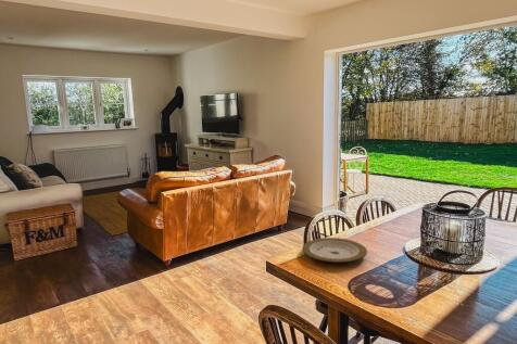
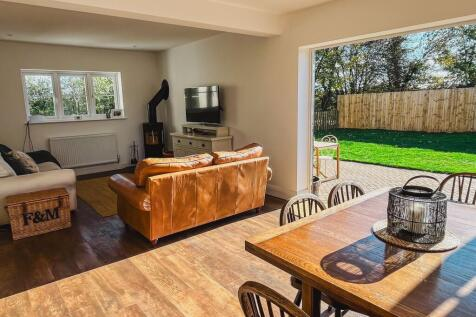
- plate (333, 251)
